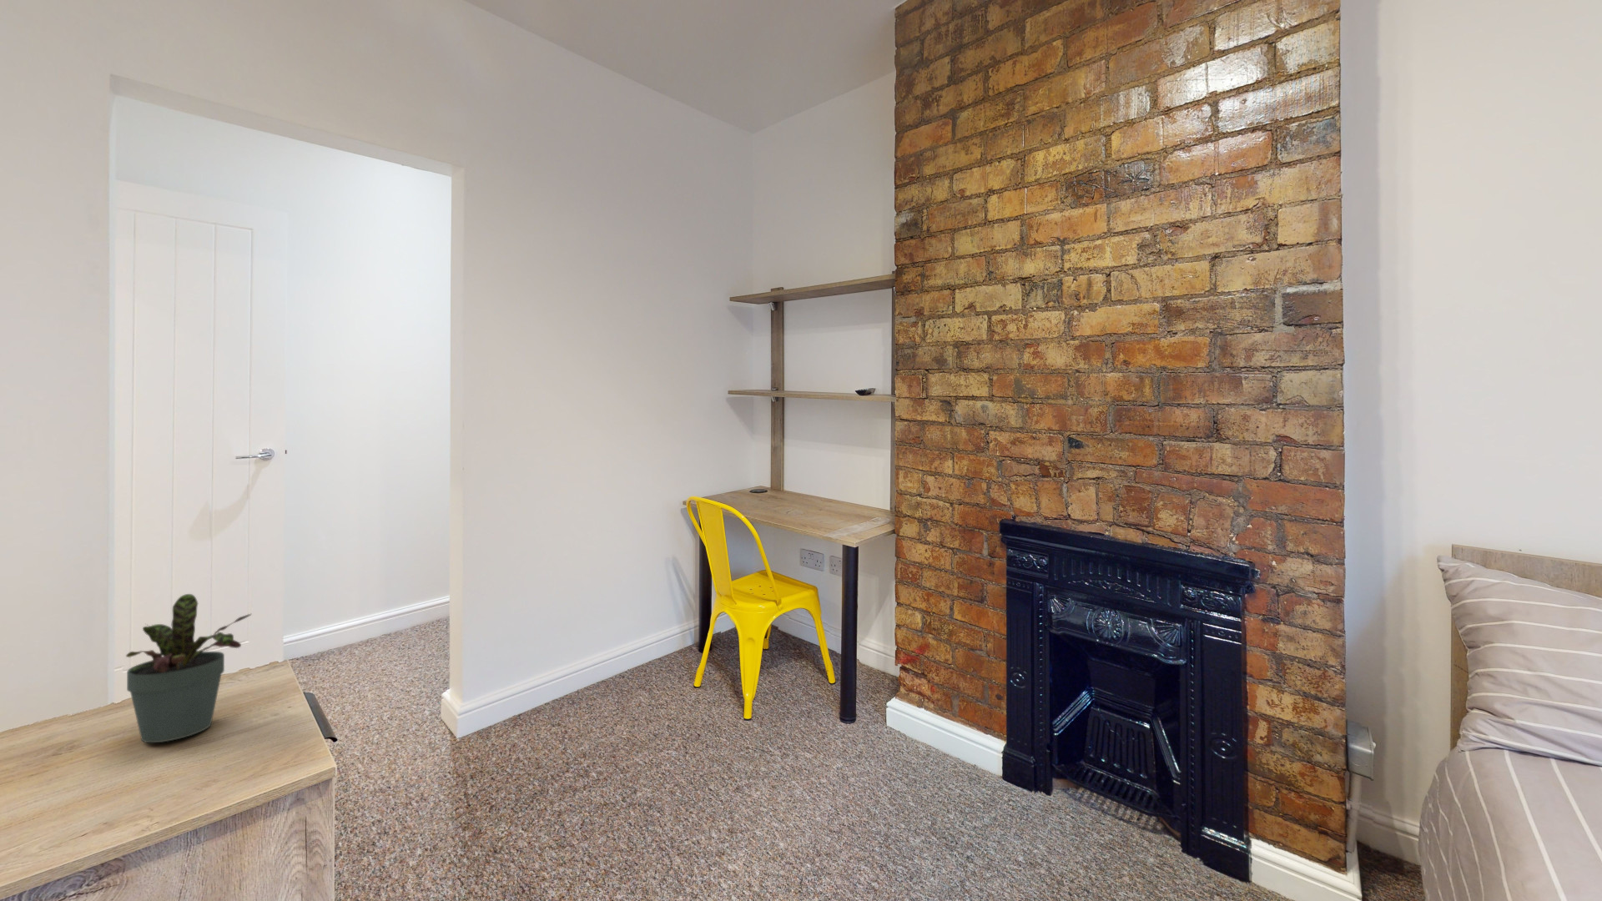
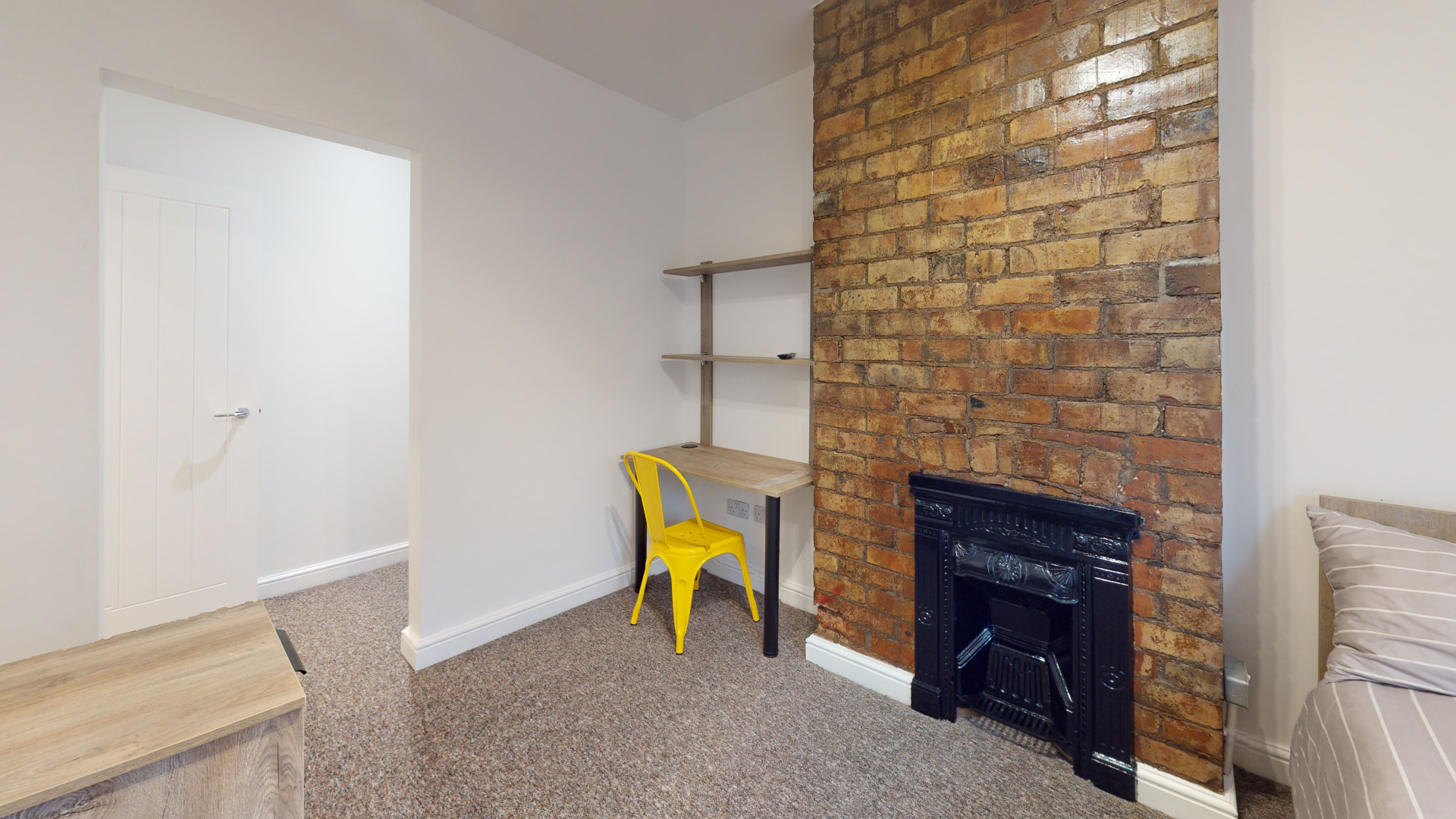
- potted plant (191, 661)
